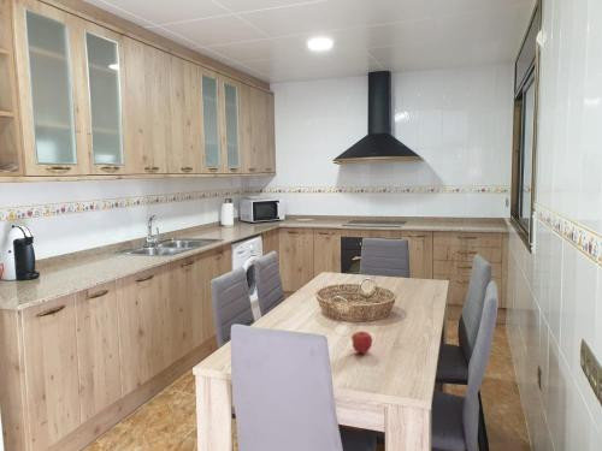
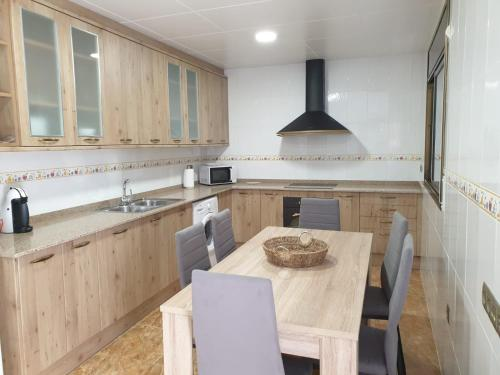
- apple (361, 342)
